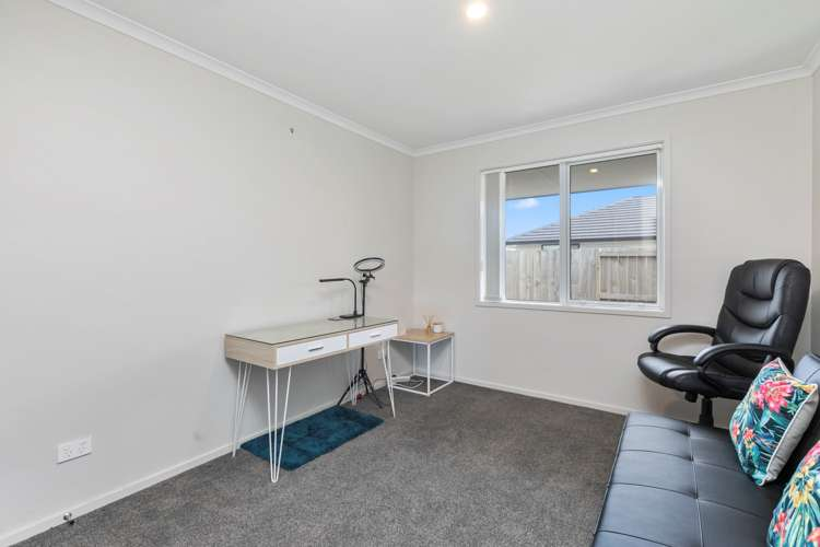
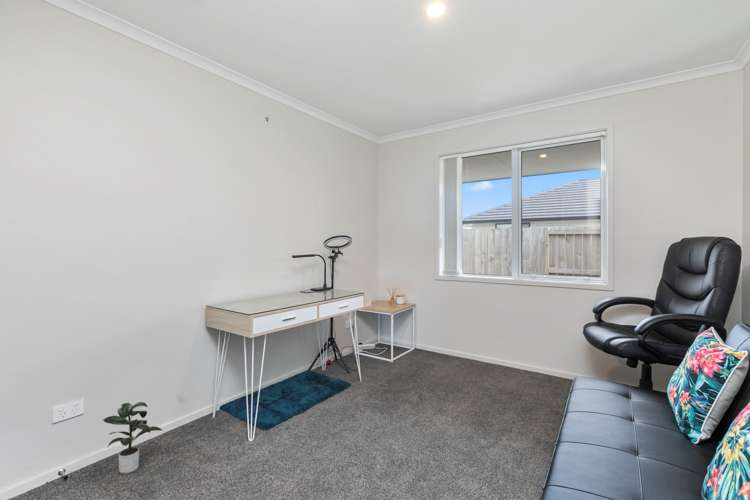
+ potted plant (132, 431)
